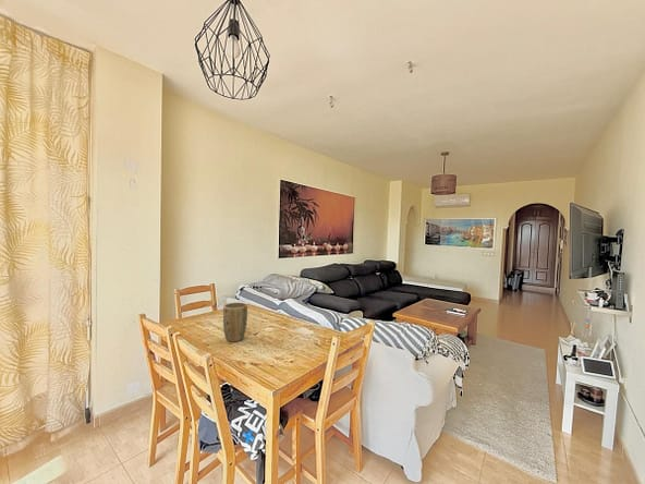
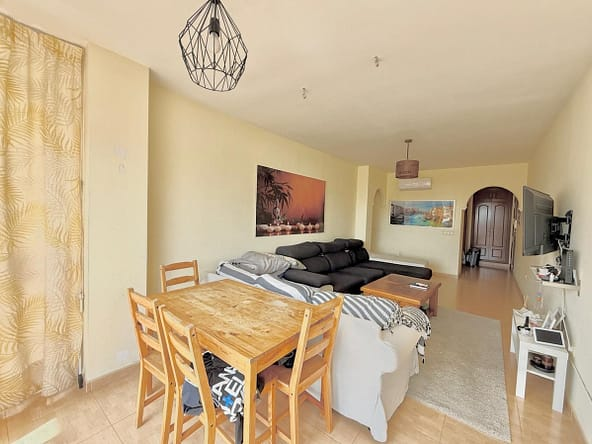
- plant pot (234, 322)
